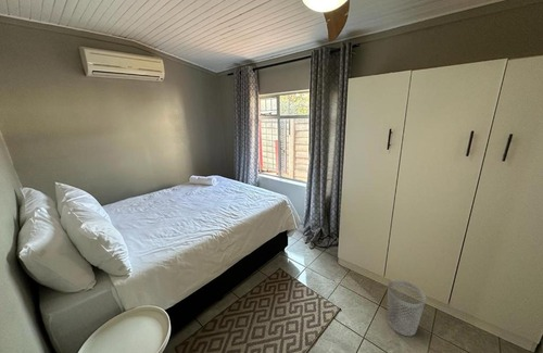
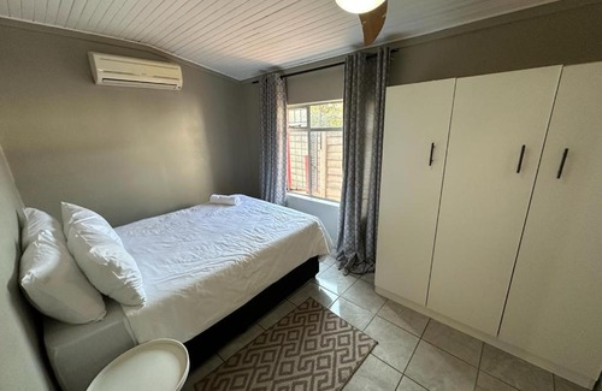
- wastebasket (404, 307)
